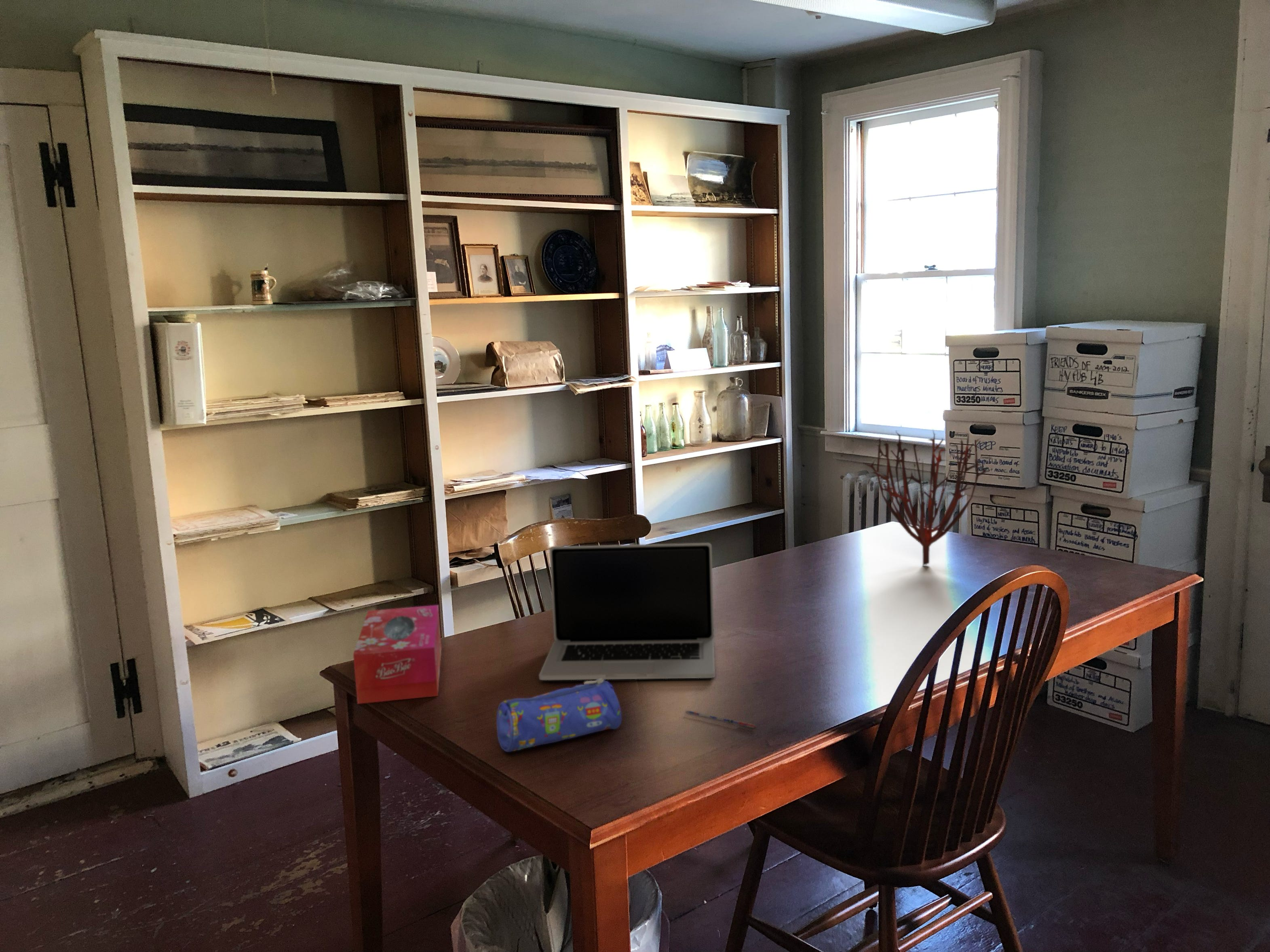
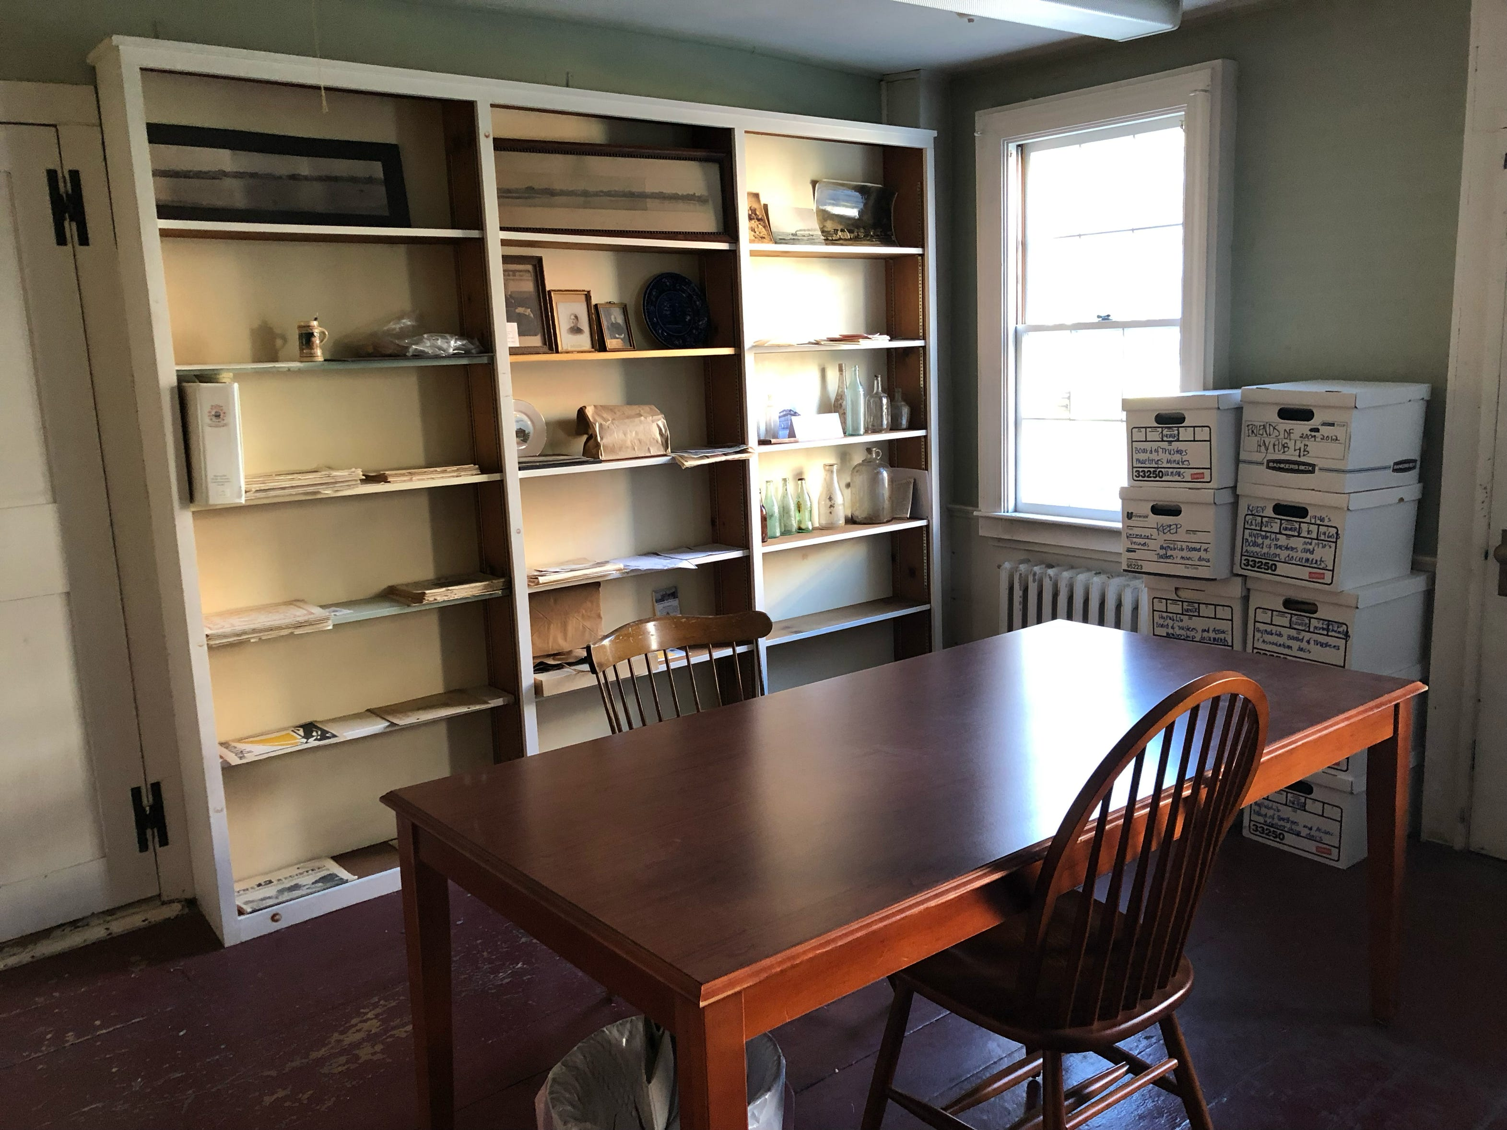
- laptop (628, 610)
- pen (719, 718)
- tissue box (401, 651)
- plant (925, 501)
- pencil case (559, 713)
